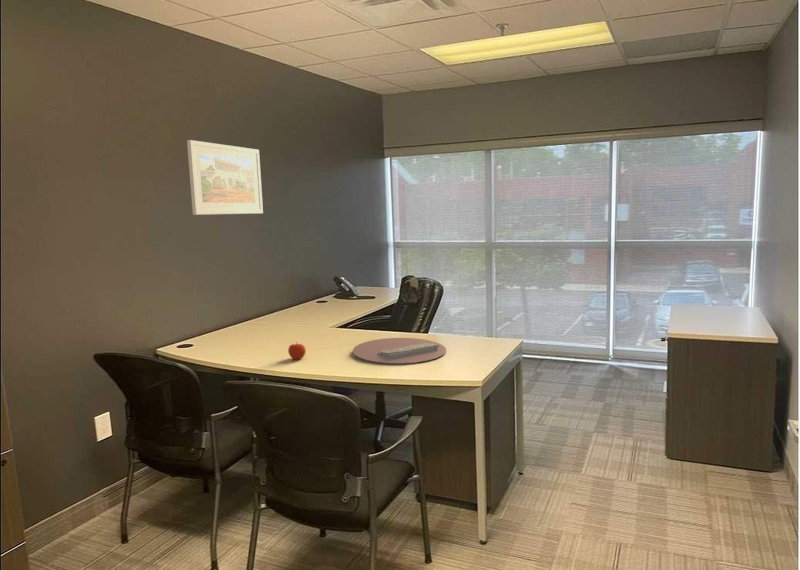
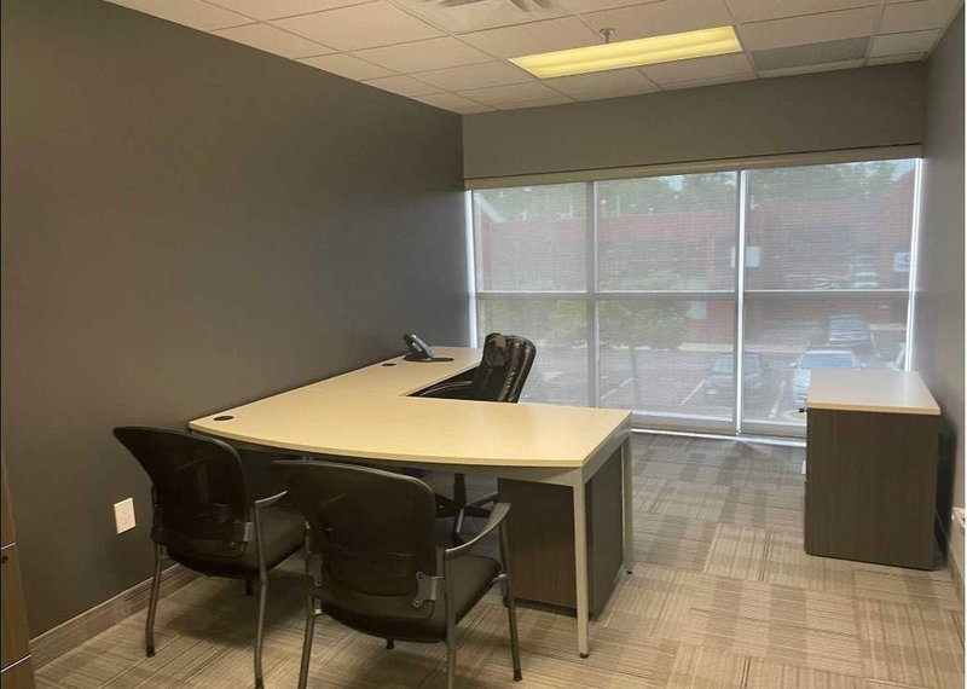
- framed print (228, 179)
- apple (297, 350)
- keyboard (399, 348)
